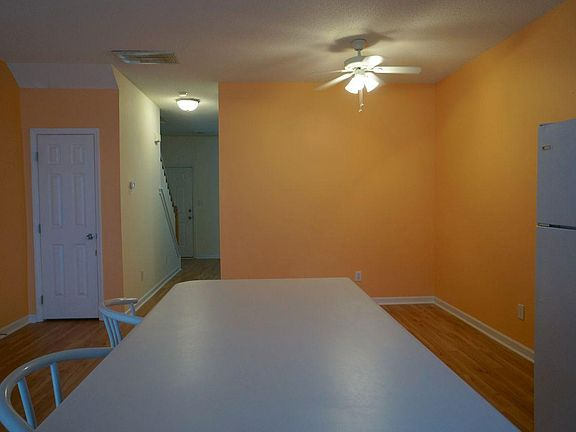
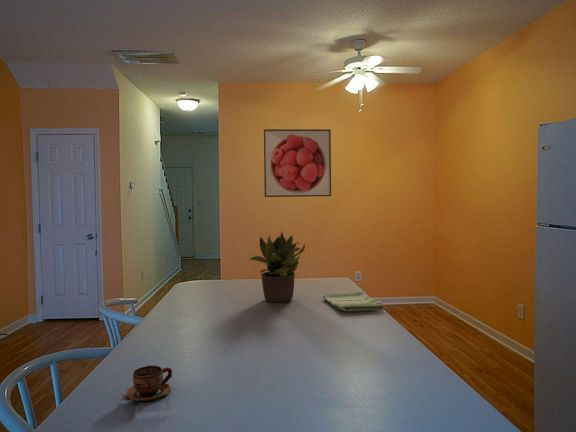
+ cup (150, 381)
+ potted plant (276, 266)
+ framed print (297, 163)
+ dish towel (352, 300)
